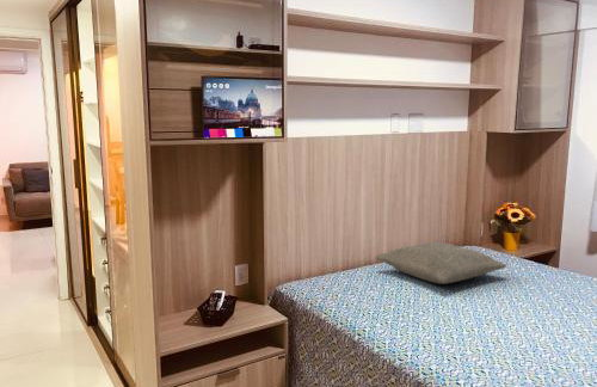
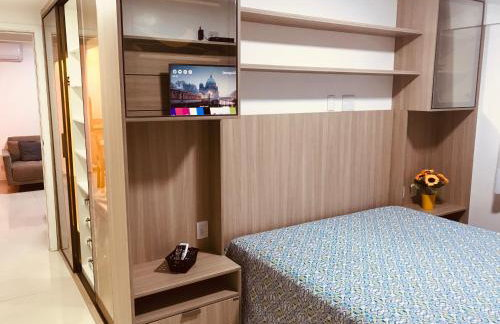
- pillow (438, 260)
